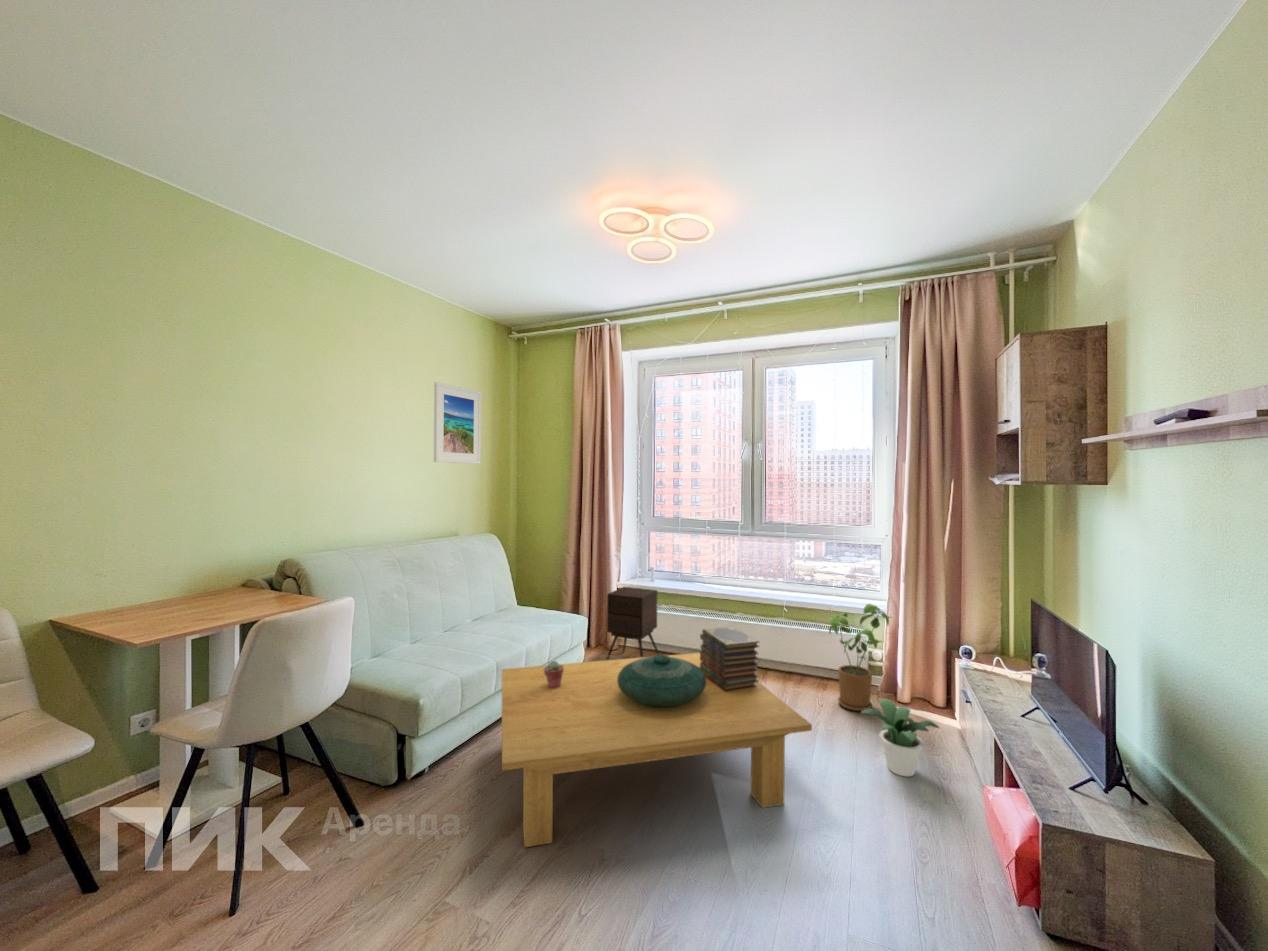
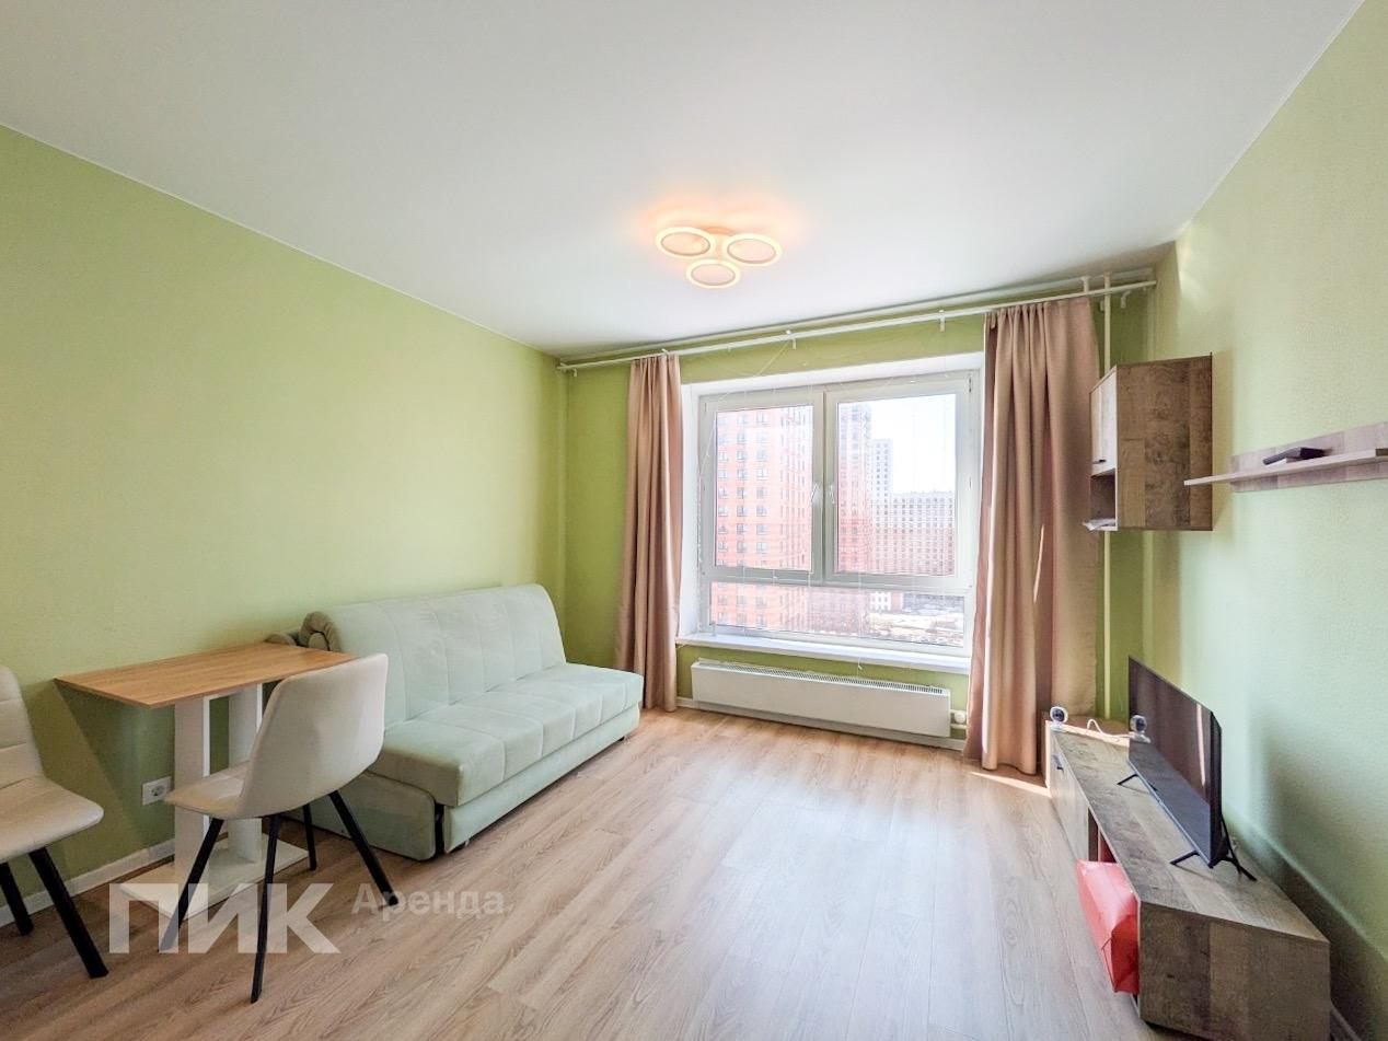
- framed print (458, 425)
- potted succulent (553, 672)
- coffee table (637, 731)
- book stack (728, 656)
- decorative bowl (661, 675)
- potted plant (896, 738)
- side table (633, 626)
- house plant (857, 655)
